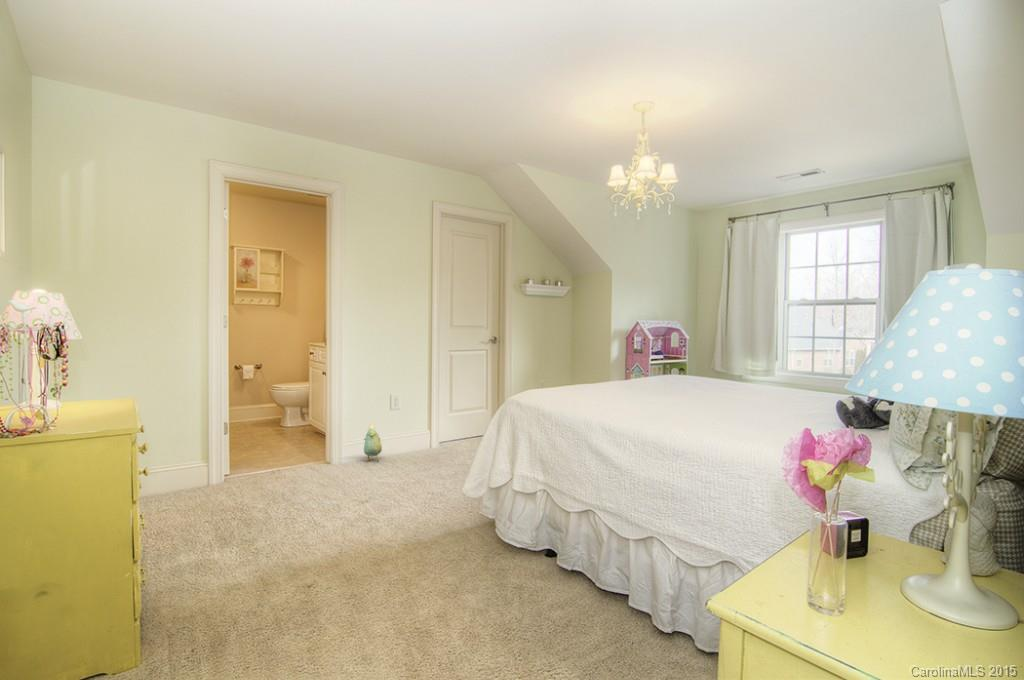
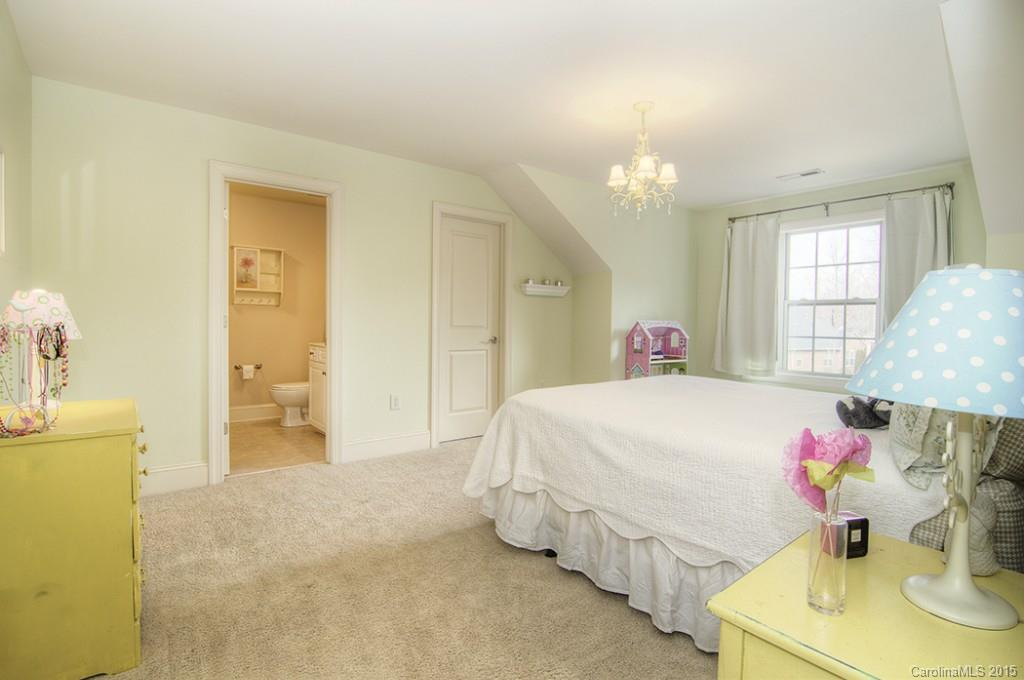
- plush toy (372, 440)
